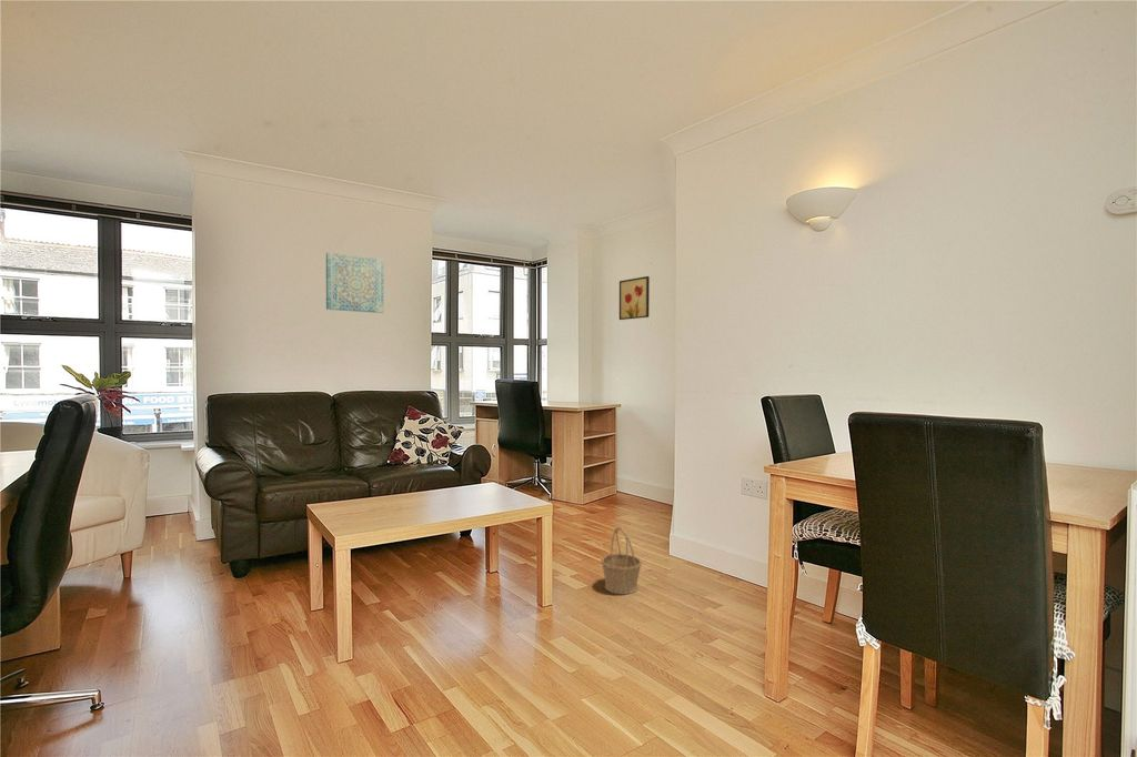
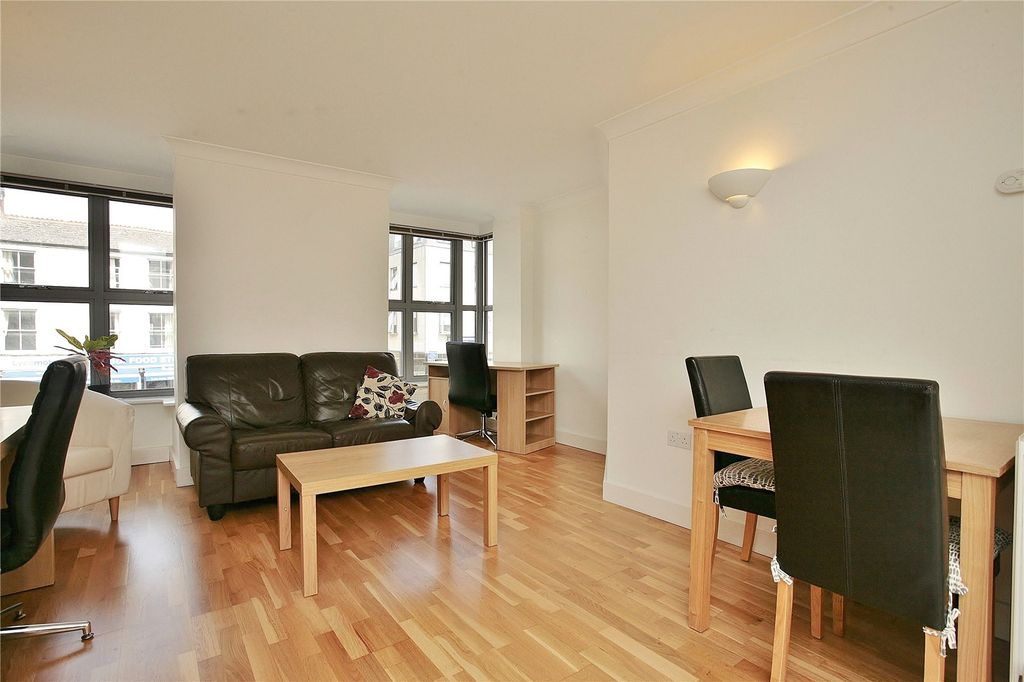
- wall art (634, 299)
- wall art (355, 283)
- basket (621, 557)
